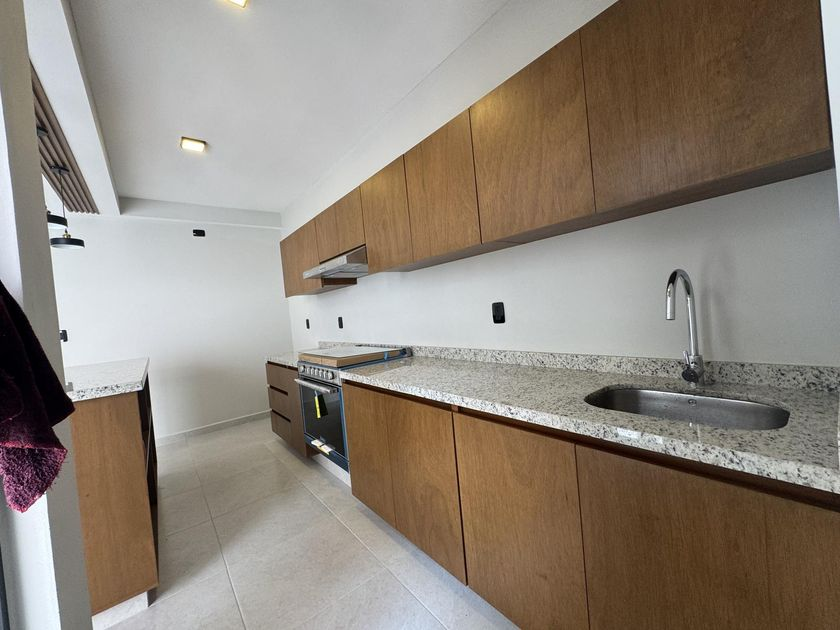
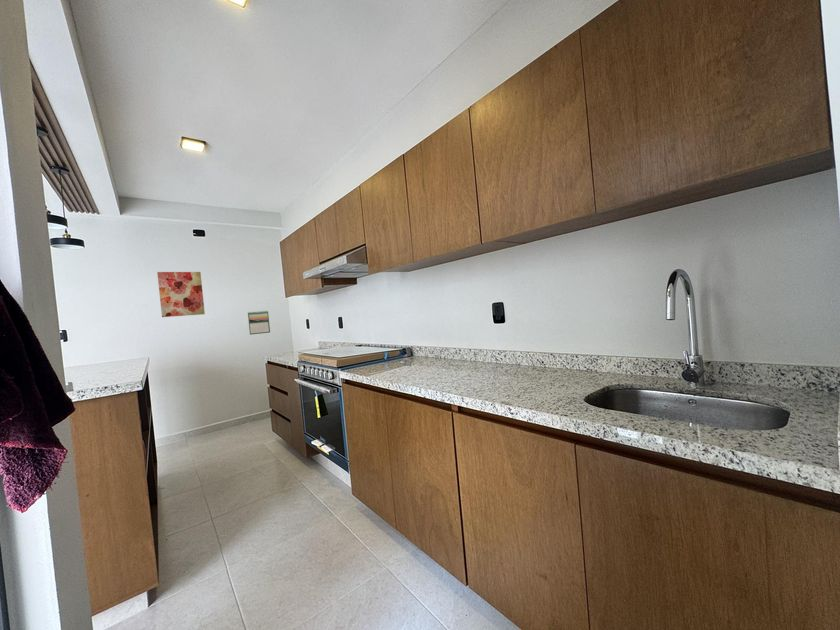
+ calendar (259, 322)
+ wall art (181, 293)
